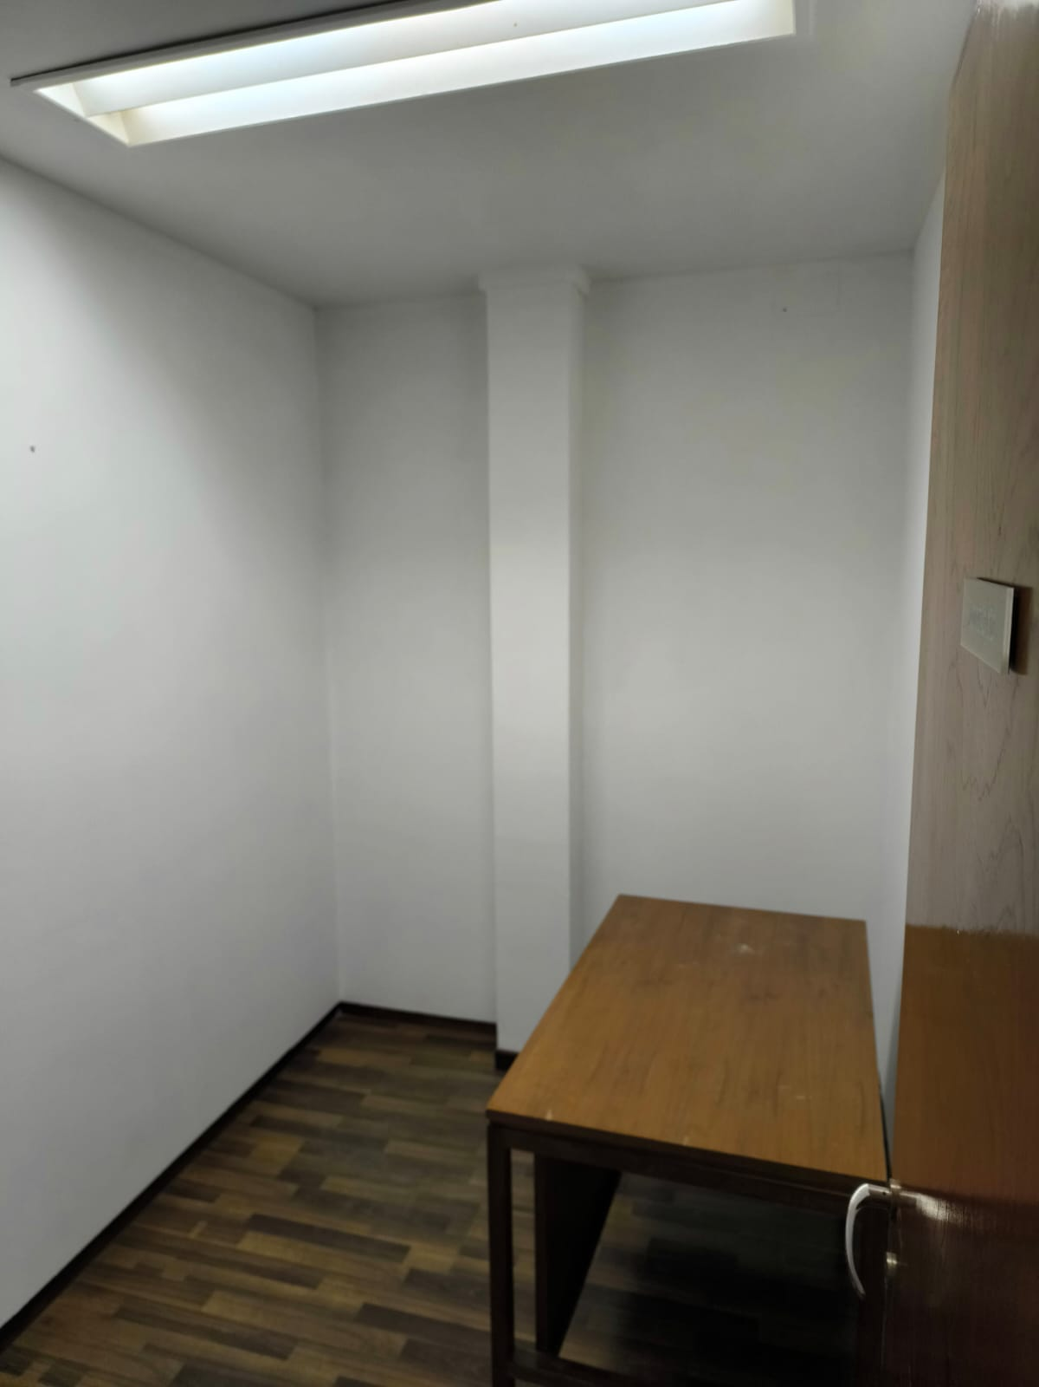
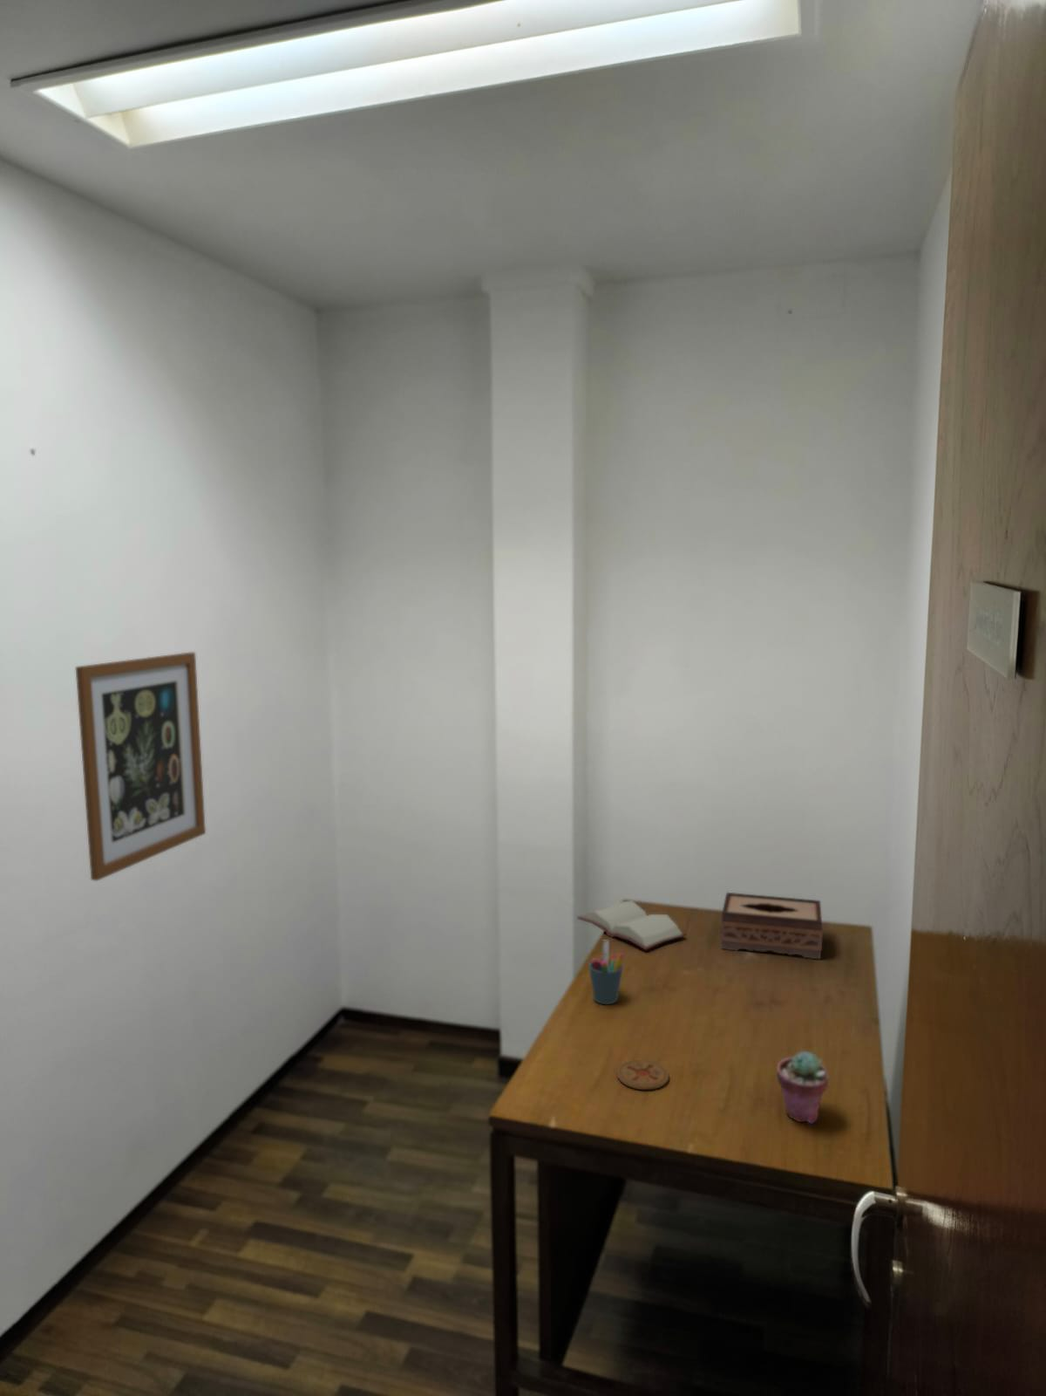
+ coaster (643, 1074)
+ wall art (146, 758)
+ pen holder (605, 973)
+ potted succulent (802, 1083)
+ hardback book (631, 920)
+ tissue box (771, 924)
